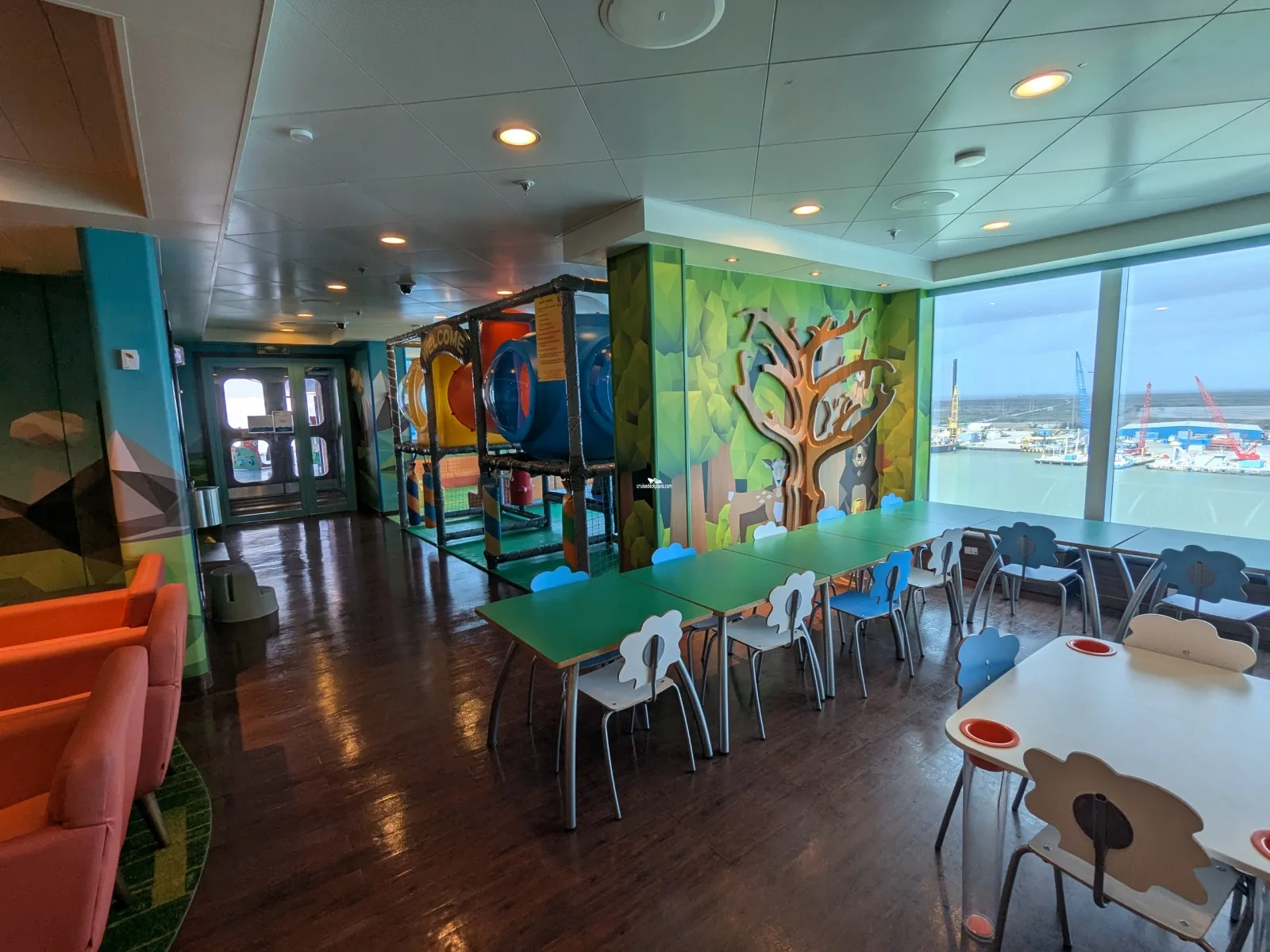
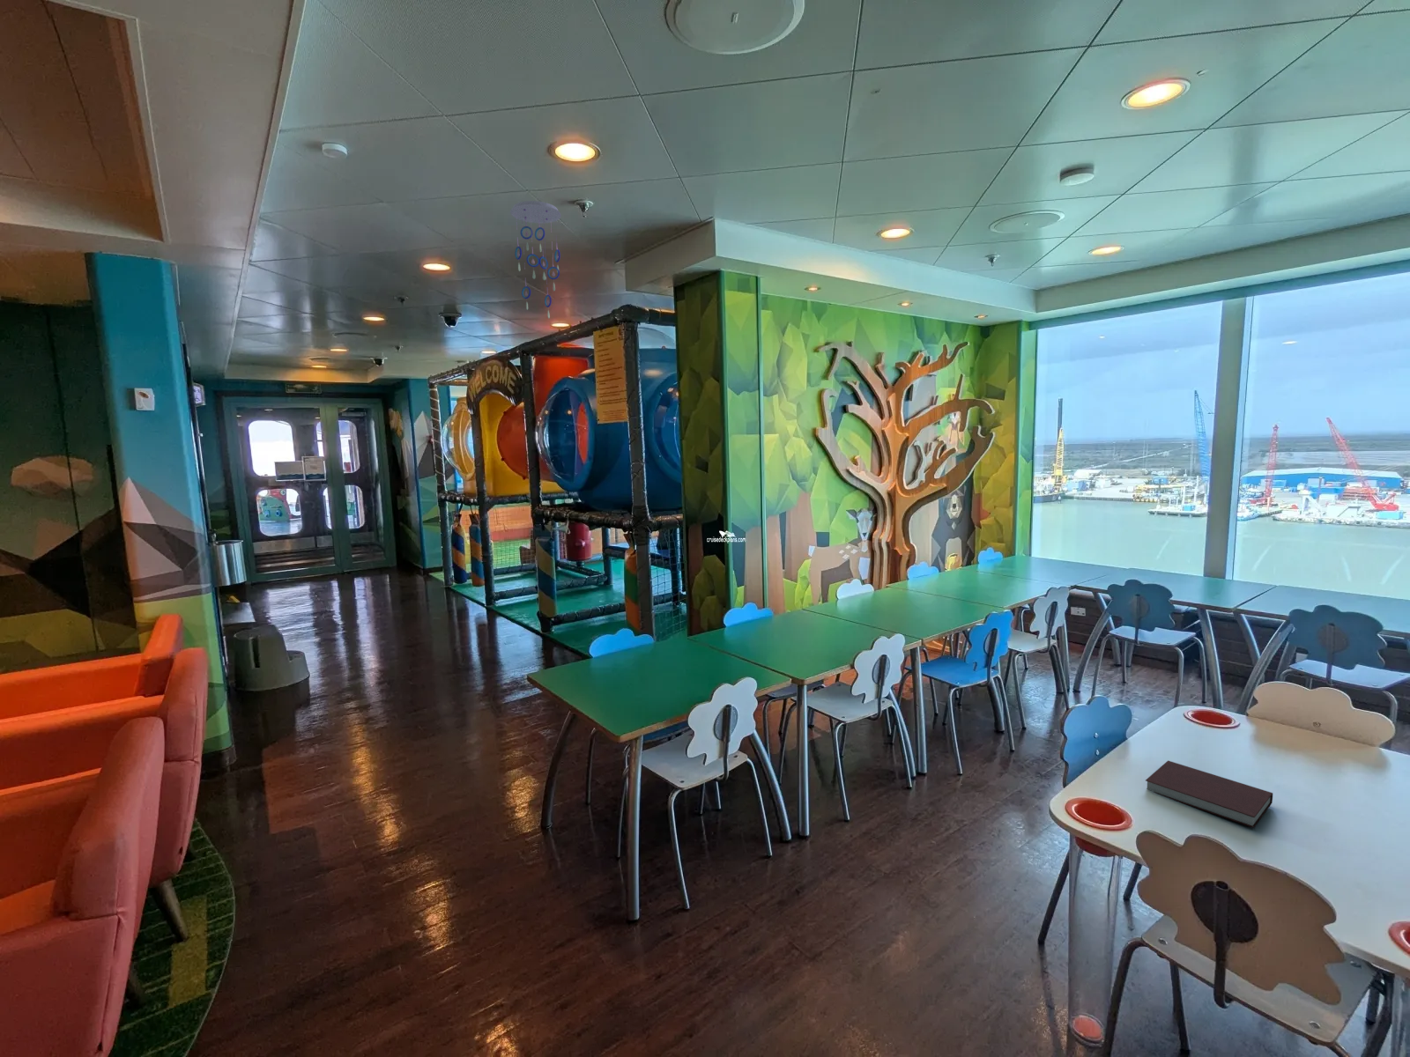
+ ceiling mobile (538, 263)
+ notebook (1207, 791)
